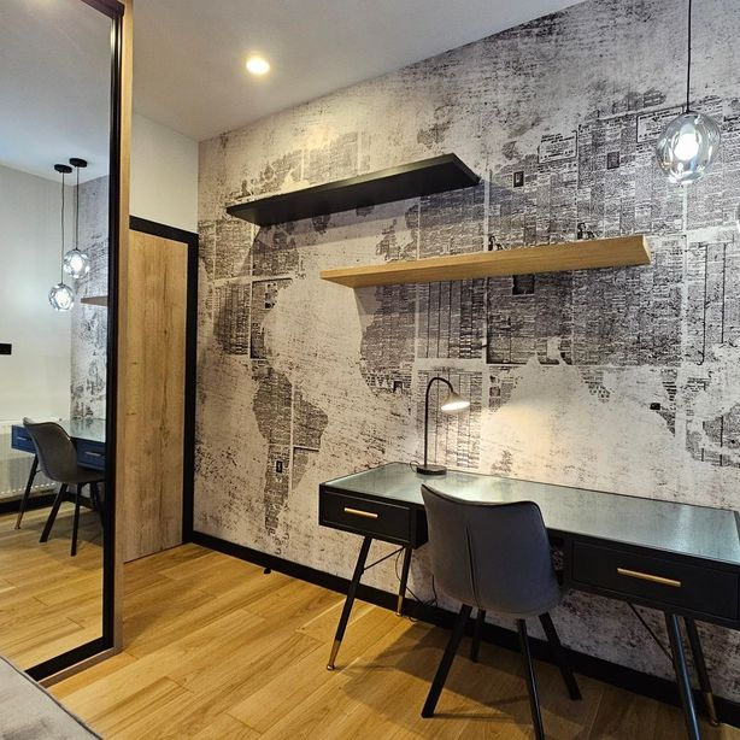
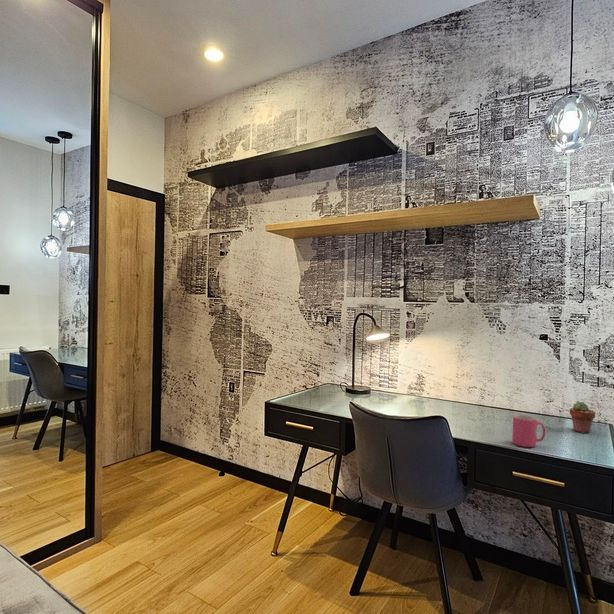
+ potted succulent (582, 416)
+ mug (528, 431)
